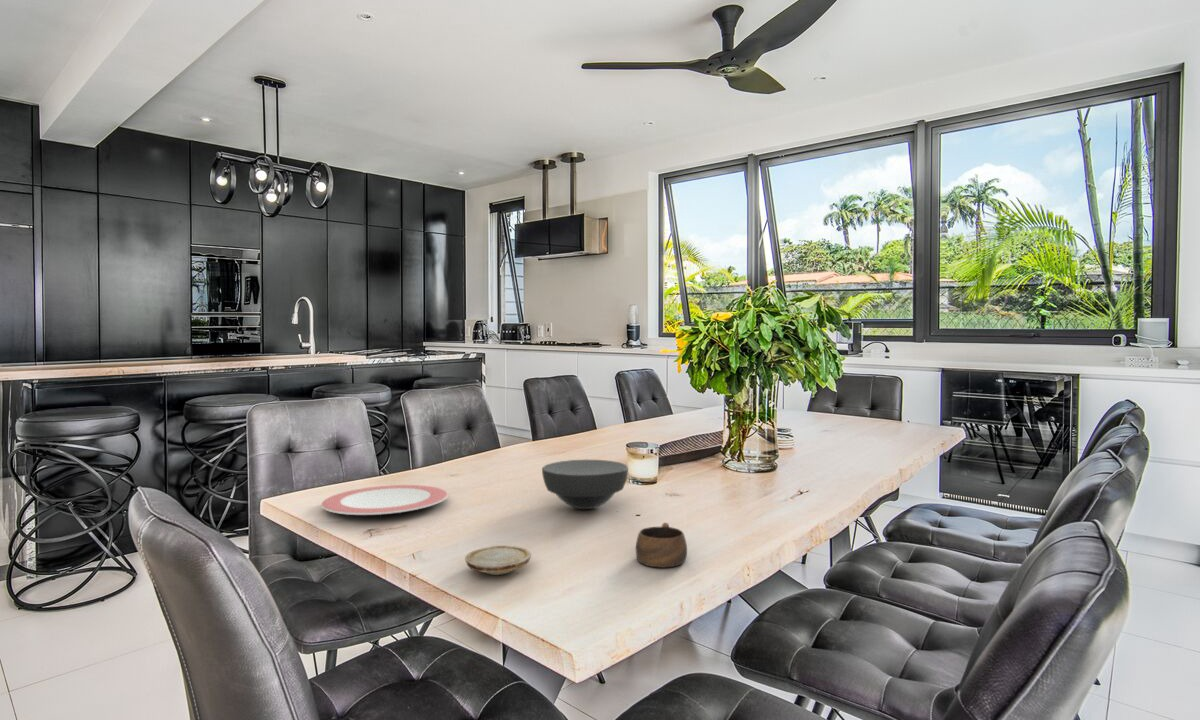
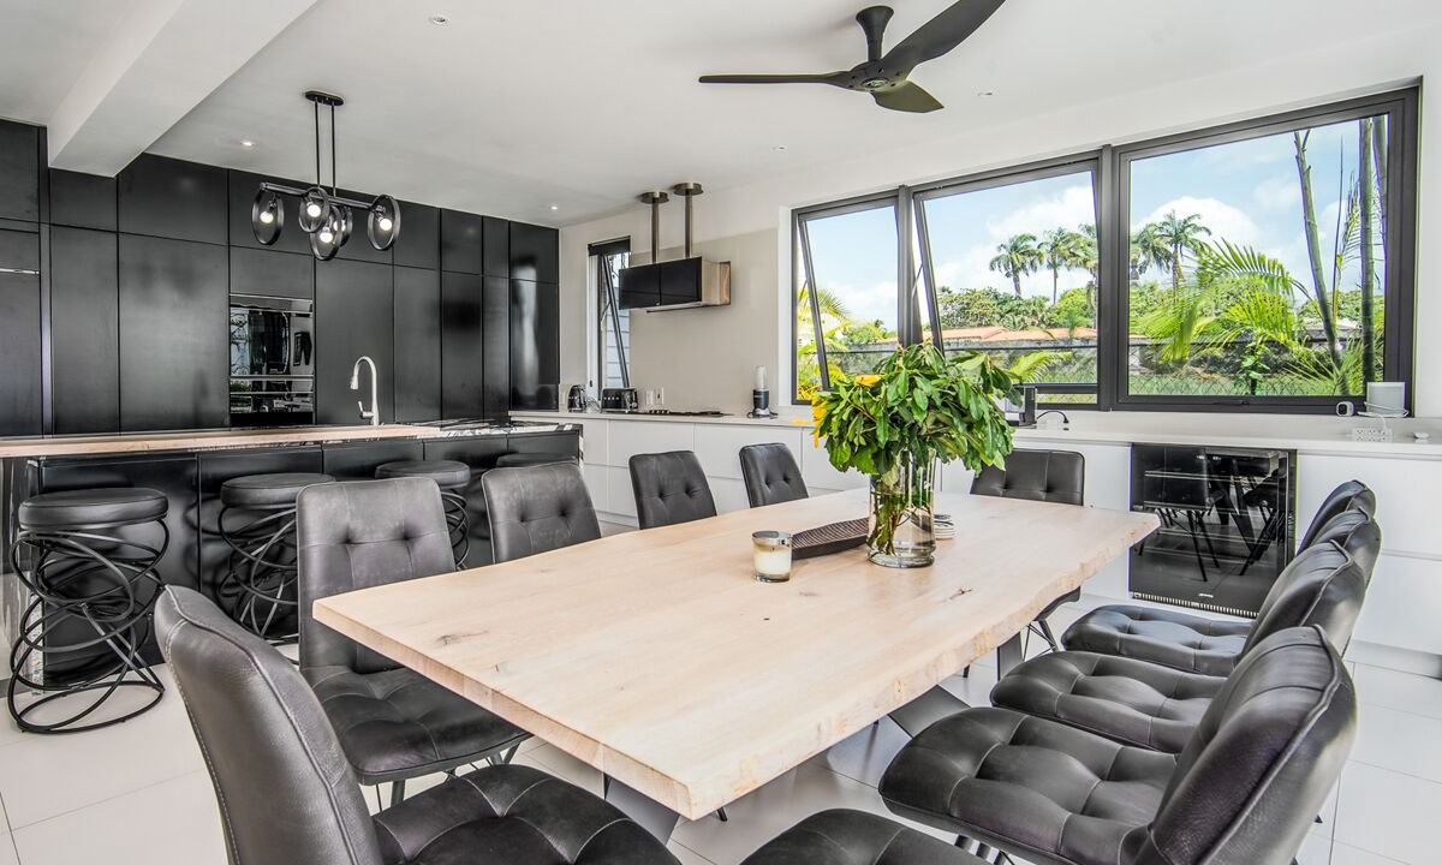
- plate (386, 501)
- wood slice (498, 561)
- bowl (585, 487)
- cup (664, 543)
